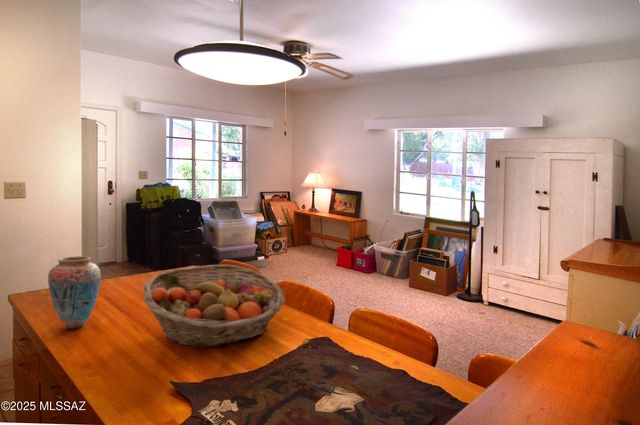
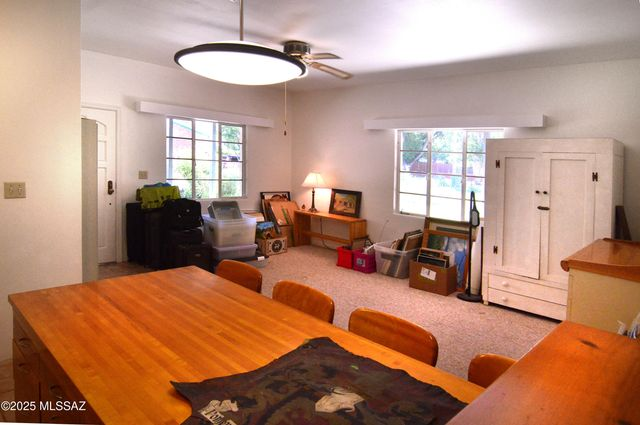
- vase (75, 292)
- fruit basket (216, 302)
